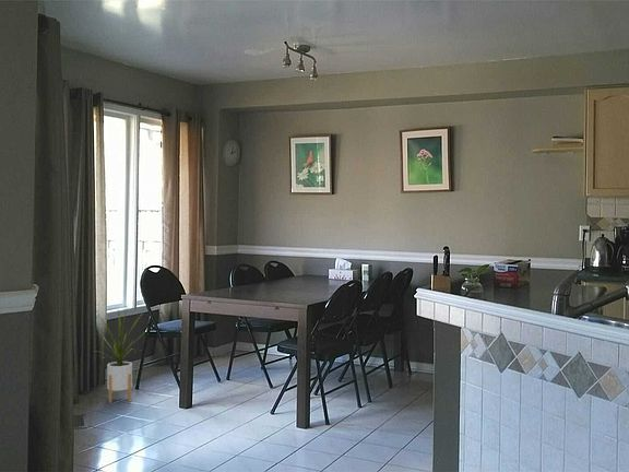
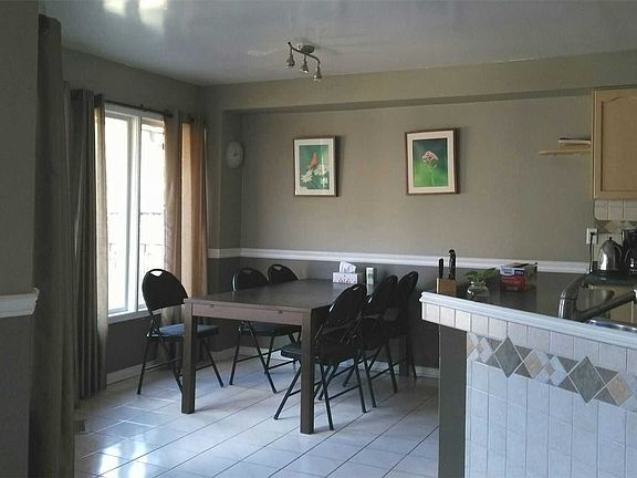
- house plant (118, 353)
